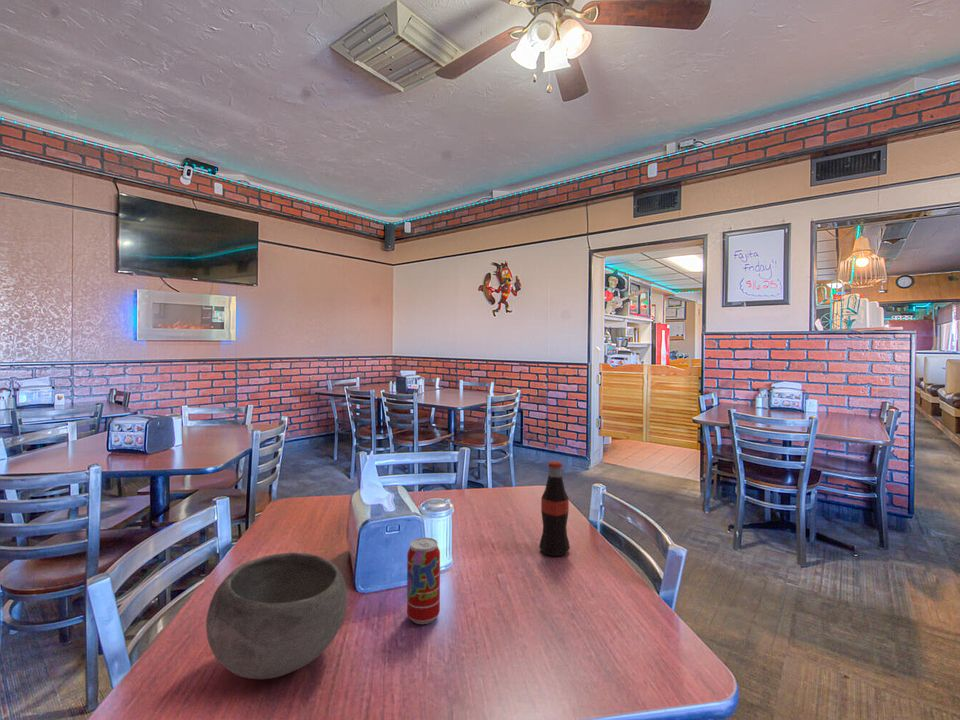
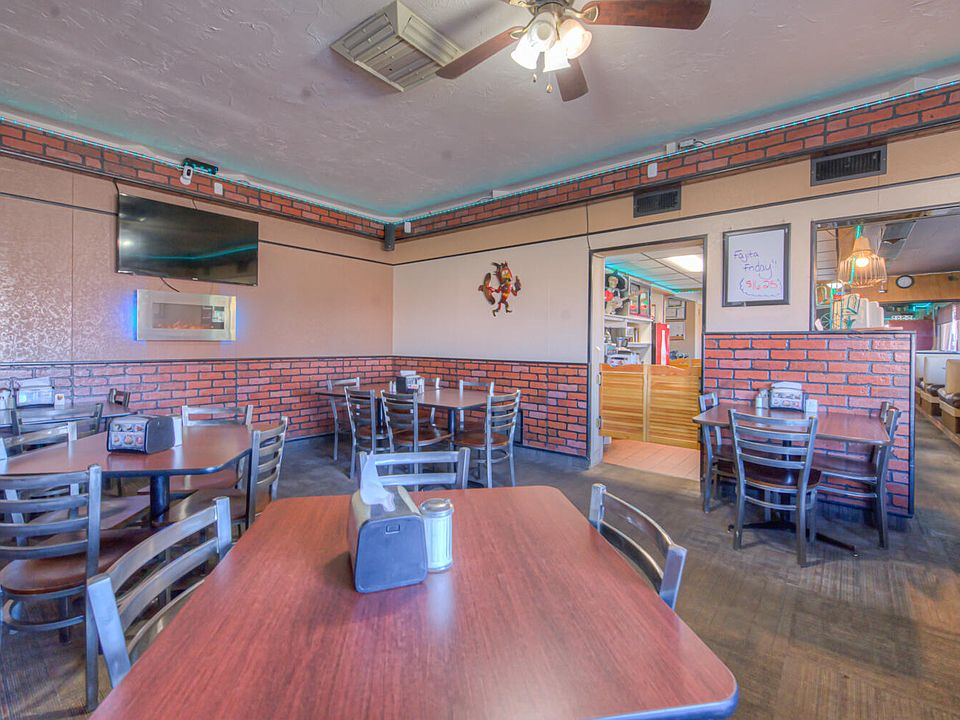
- bowl (280, 615)
- bottle (554, 506)
- beverage can (423, 580)
